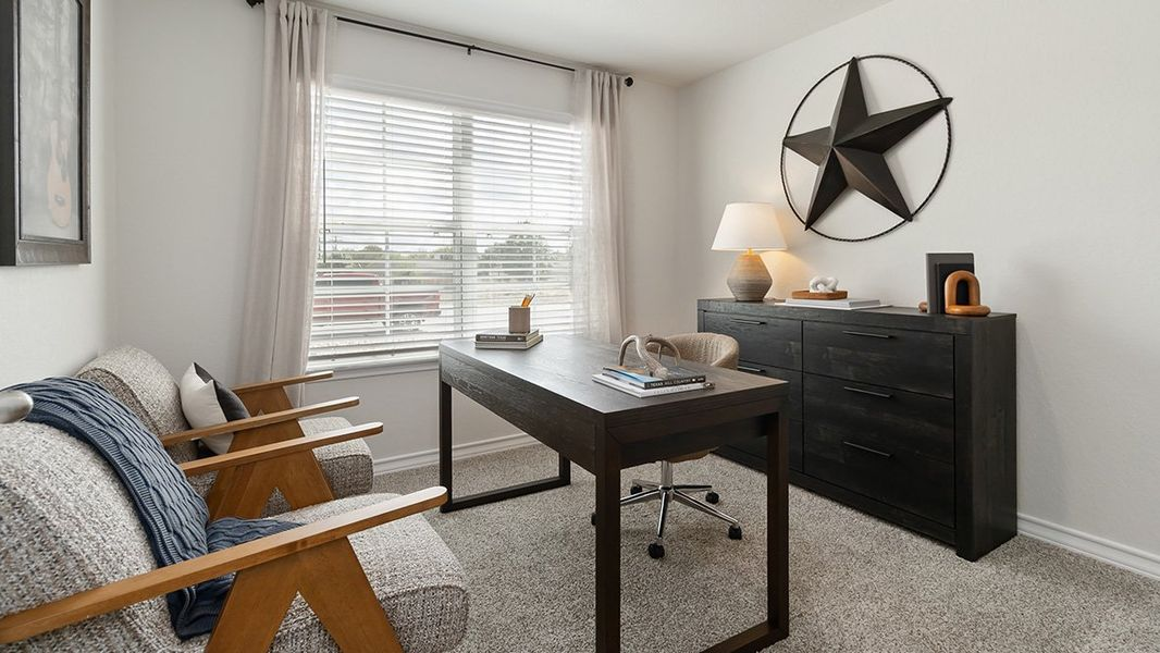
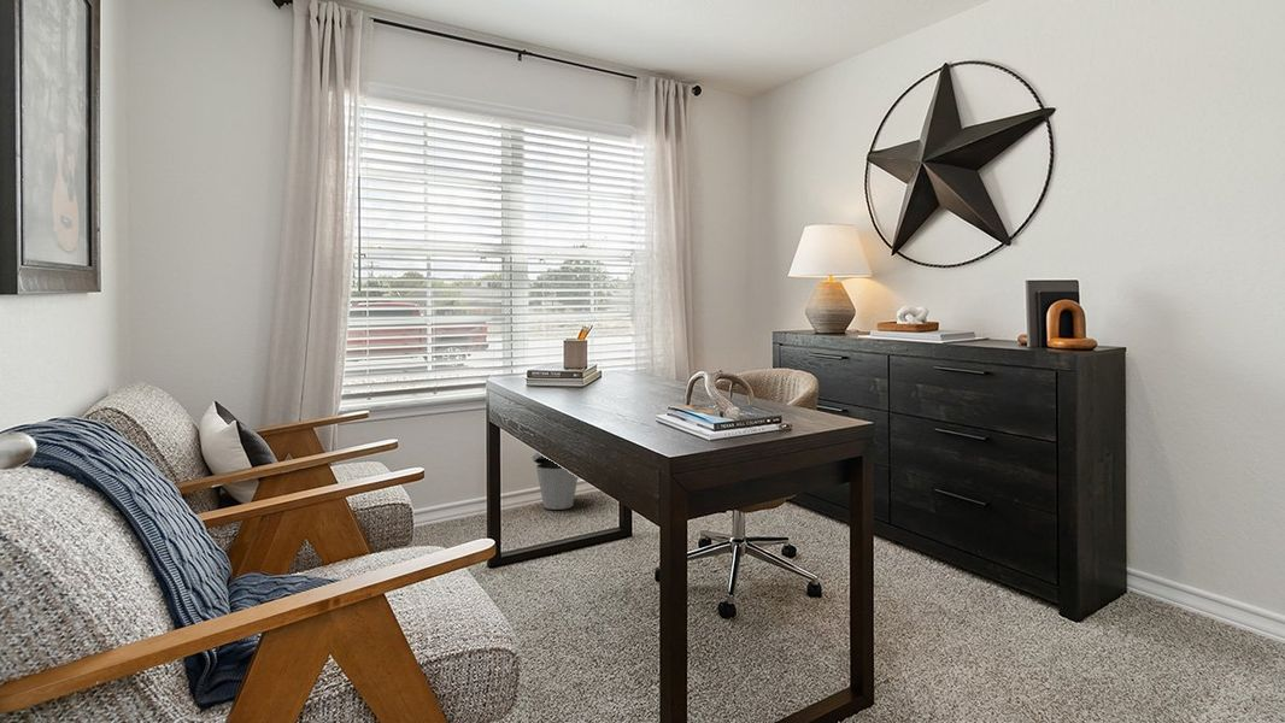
+ trash can (557, 474)
